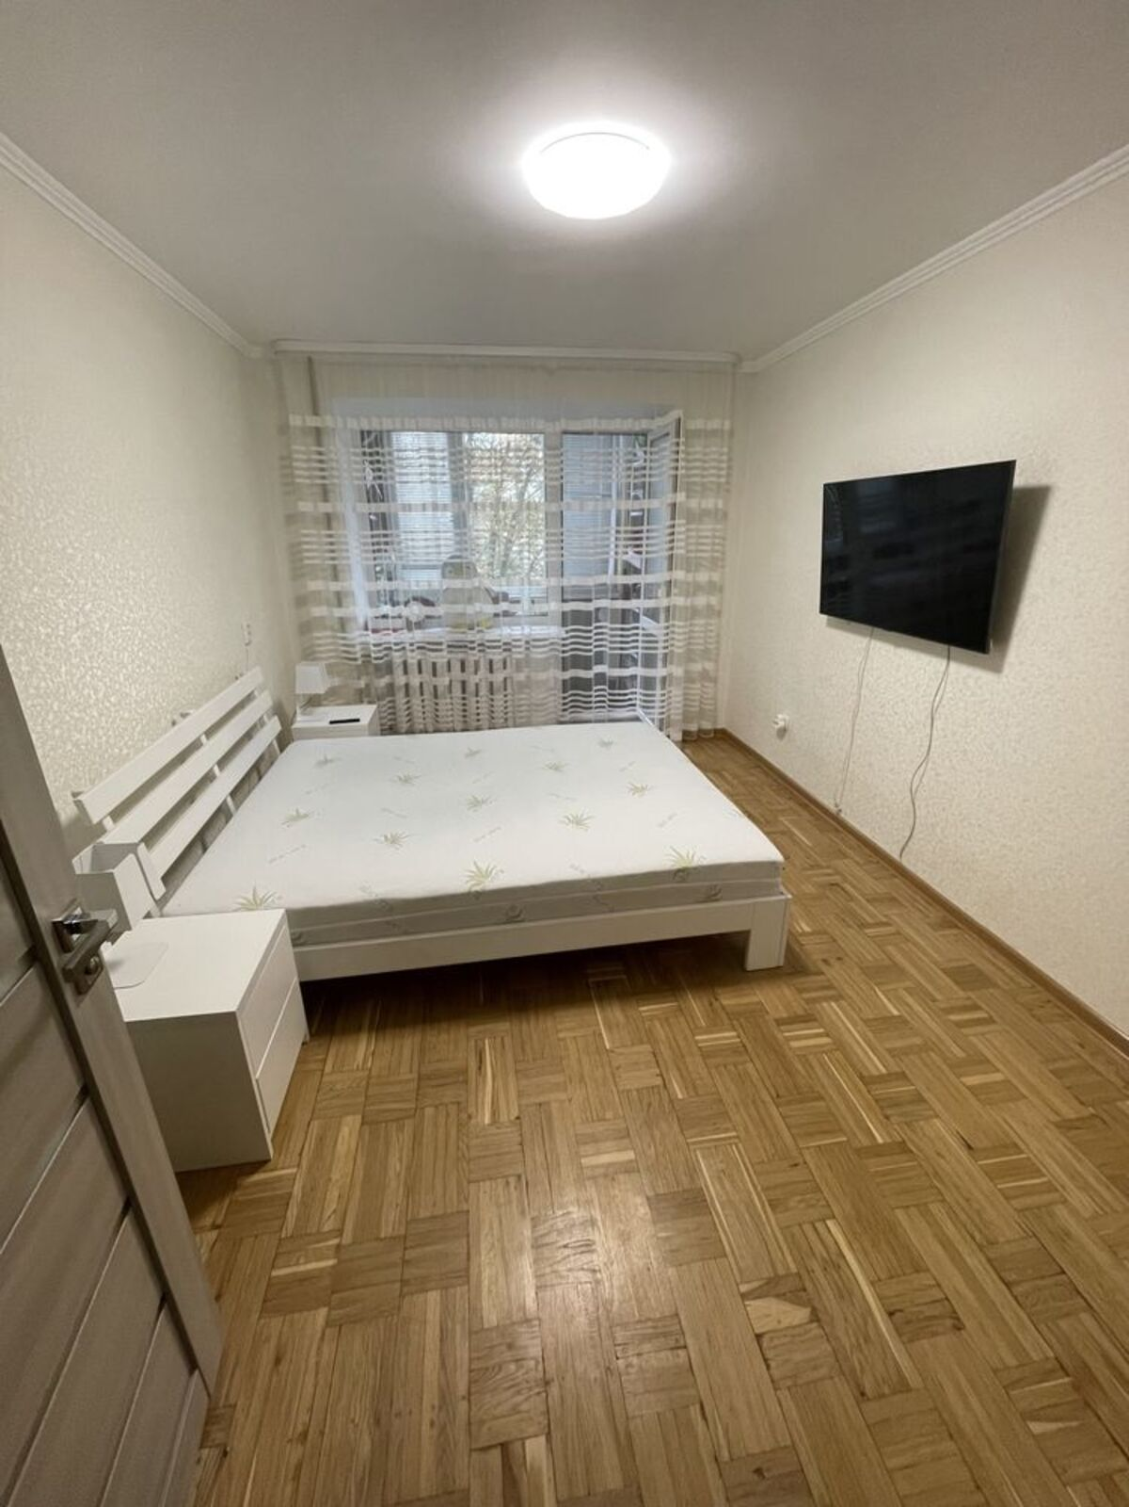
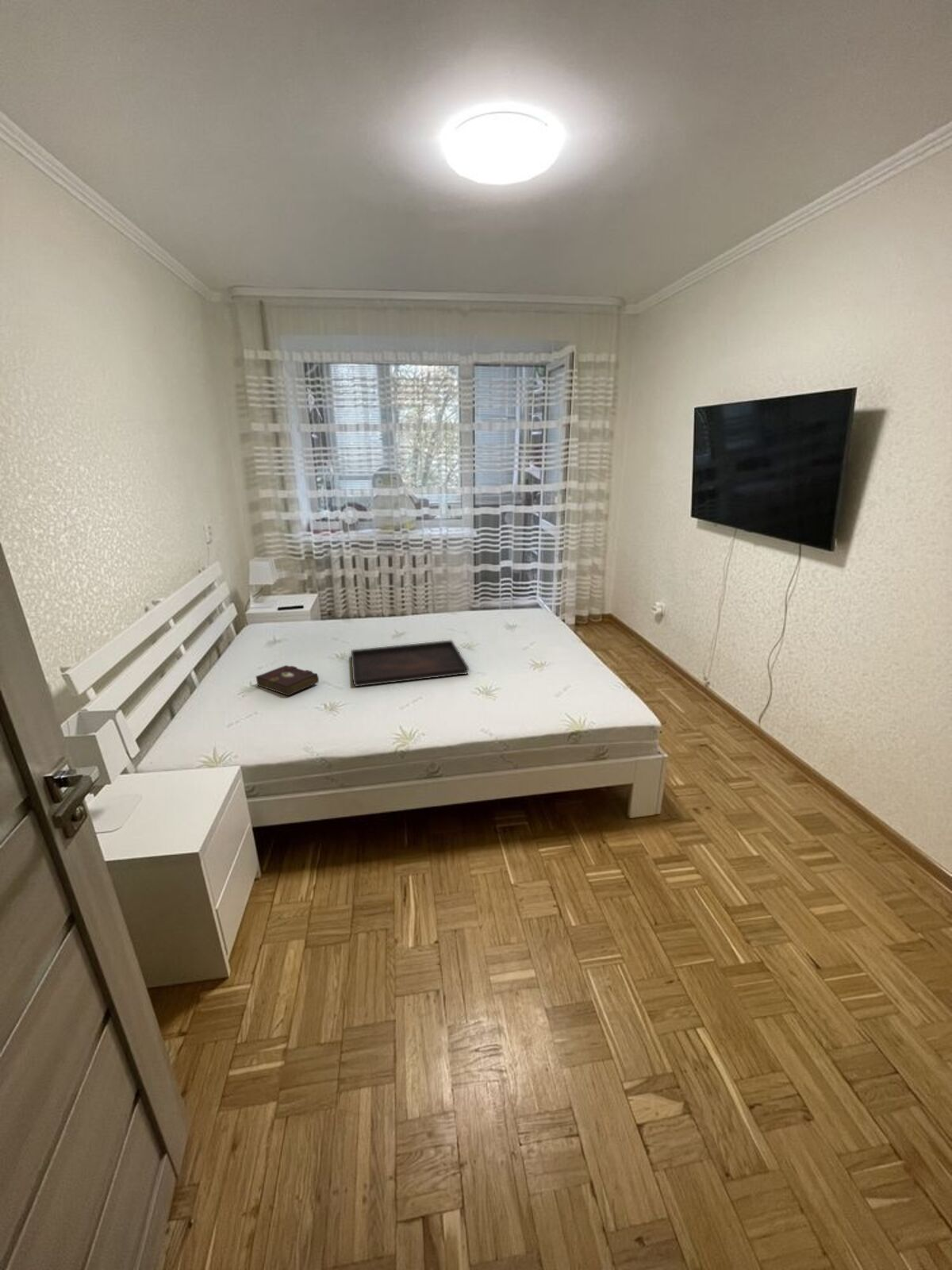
+ serving tray (407, 661)
+ book (285, 678)
